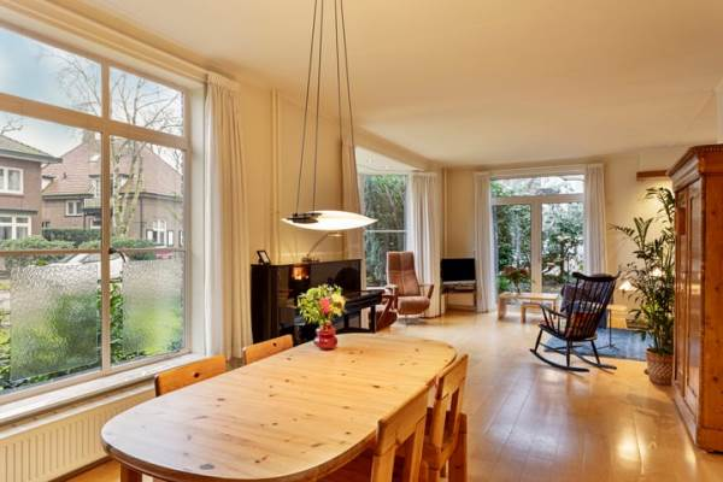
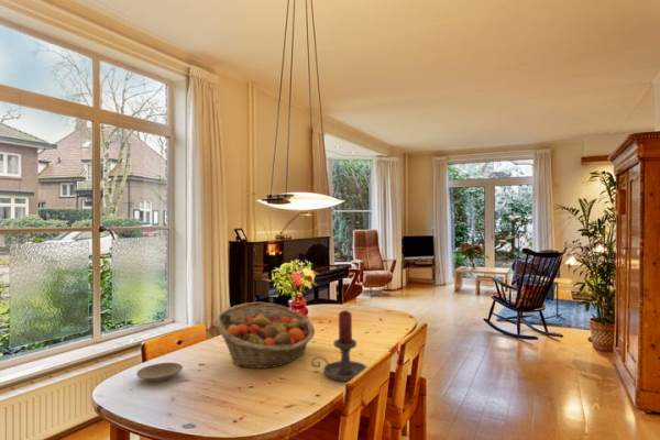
+ fruit basket (266, 331)
+ plate (160, 373)
+ candle holder (339, 342)
